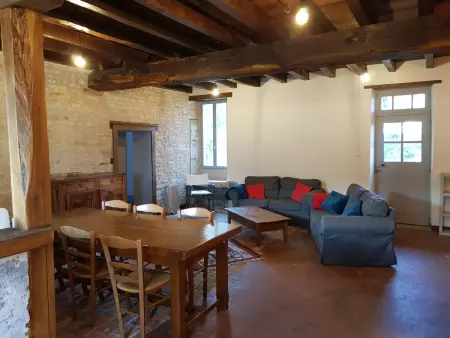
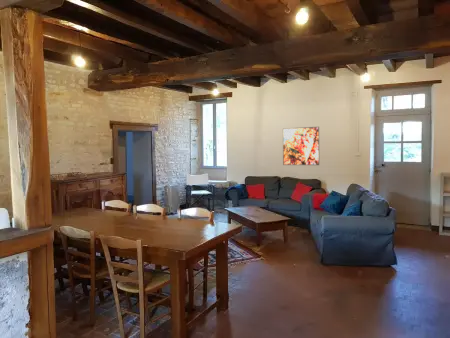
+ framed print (300, 146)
